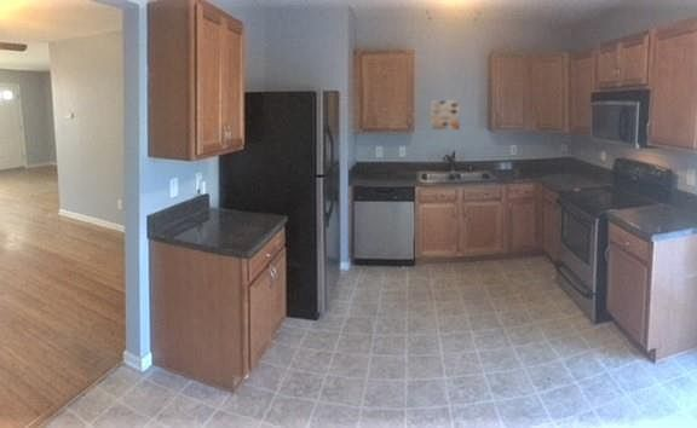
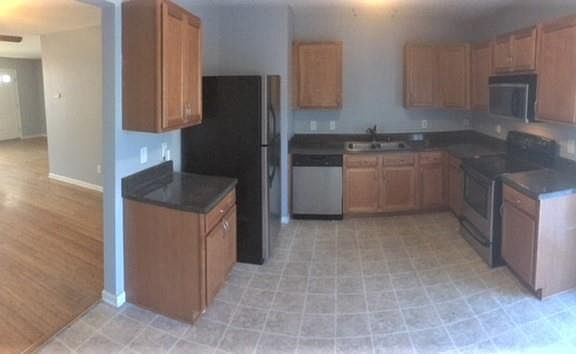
- wall art (445, 115)
